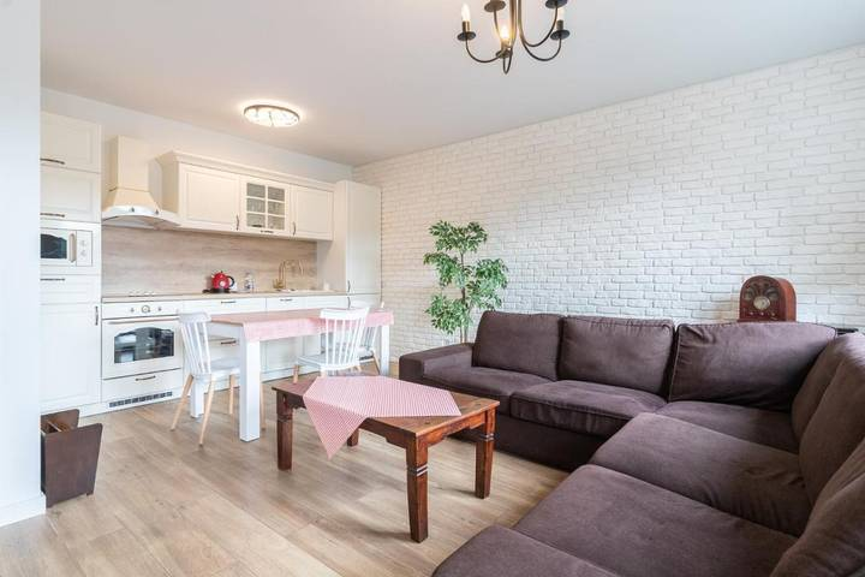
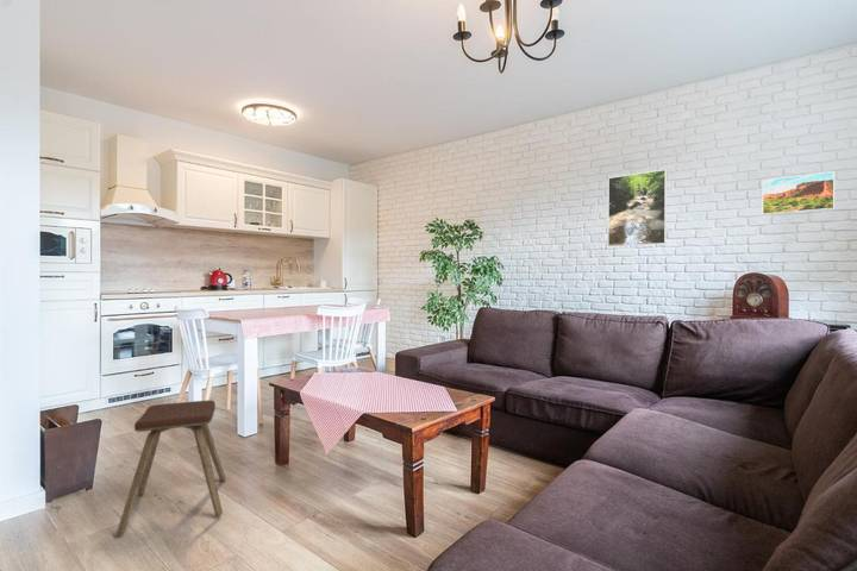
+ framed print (636, 209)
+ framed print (796, 194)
+ music stool (199, 453)
